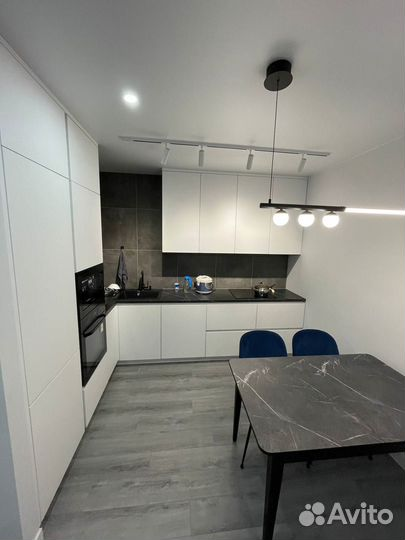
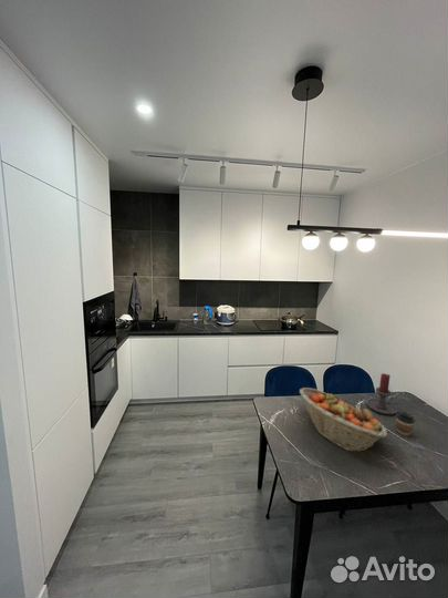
+ fruit basket (338, 414)
+ candle holder (385, 390)
+ coffee cup (404, 422)
